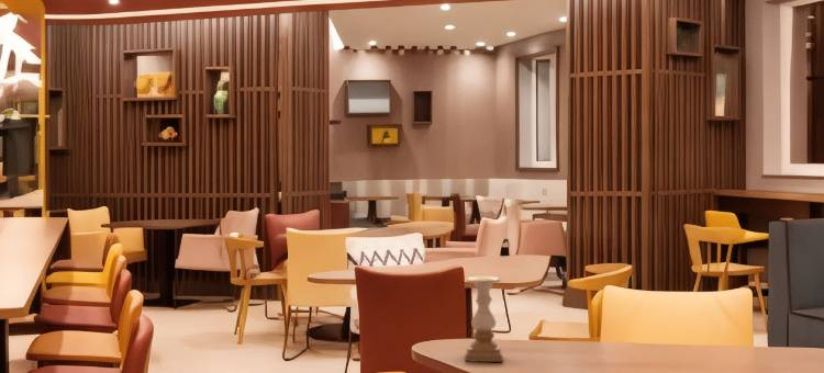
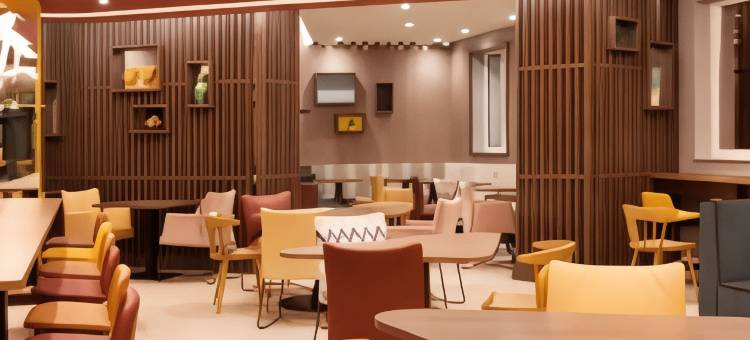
- candle holder (483, 317)
